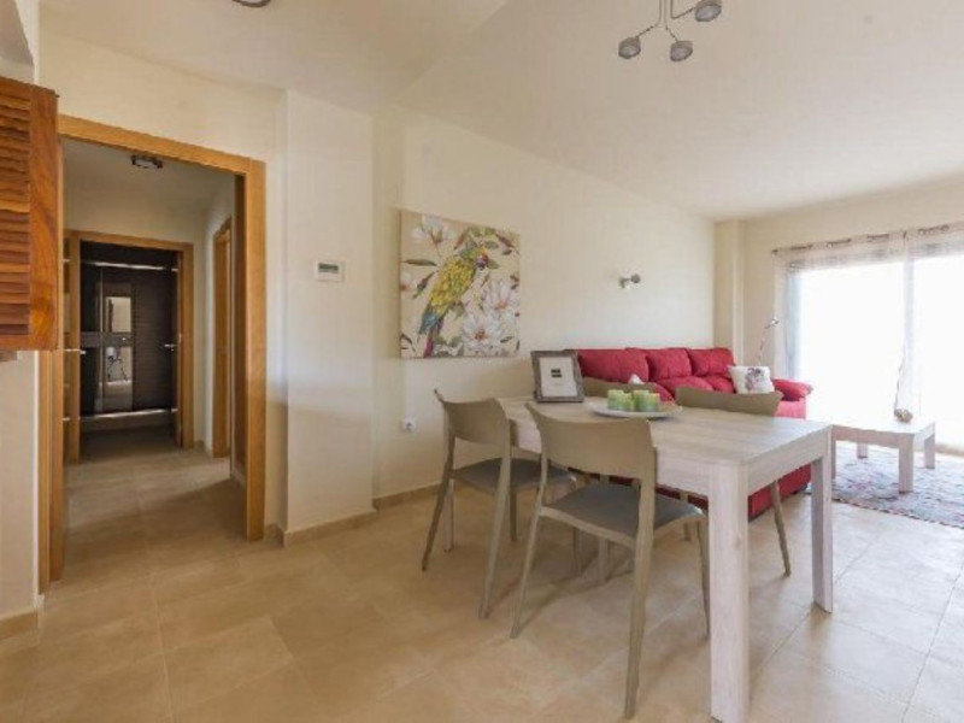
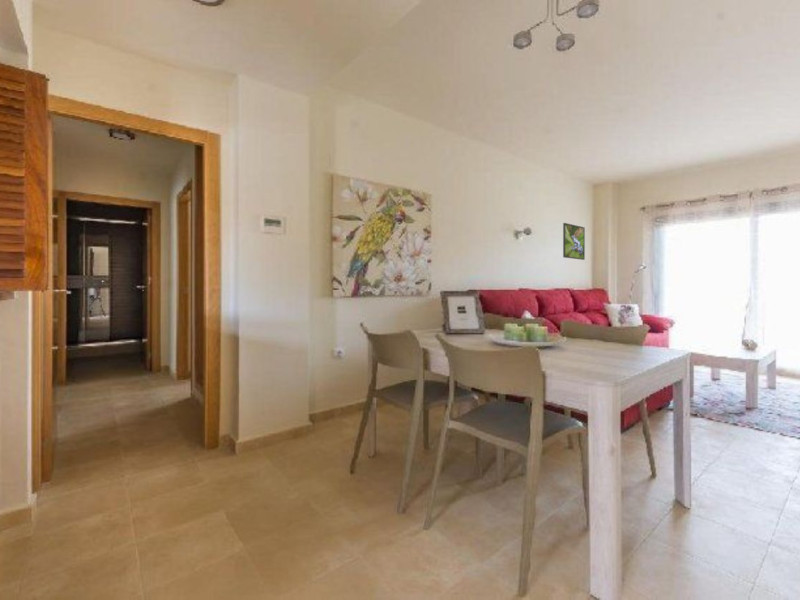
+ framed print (574, 241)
